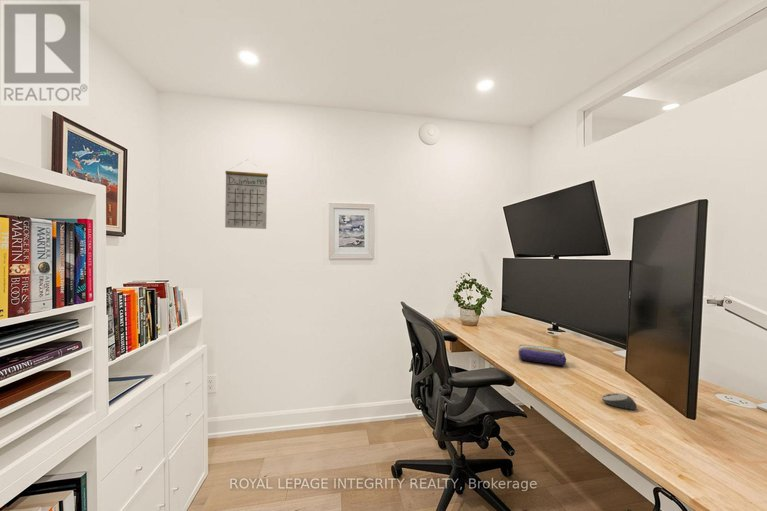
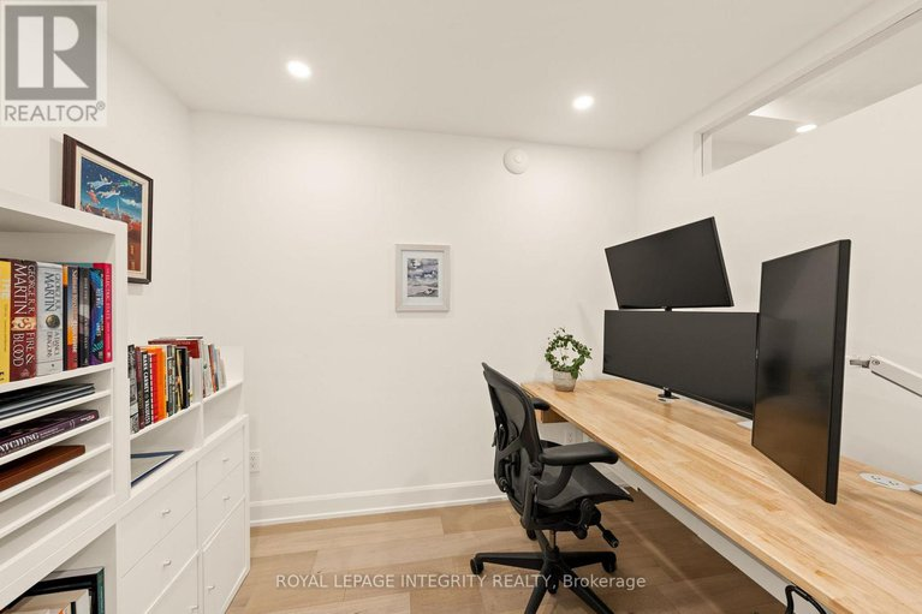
- pencil case (541, 354)
- computer mouse (618, 399)
- calendar (246, 193)
